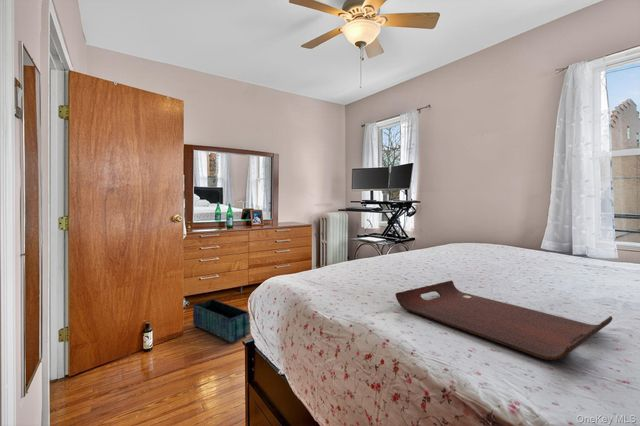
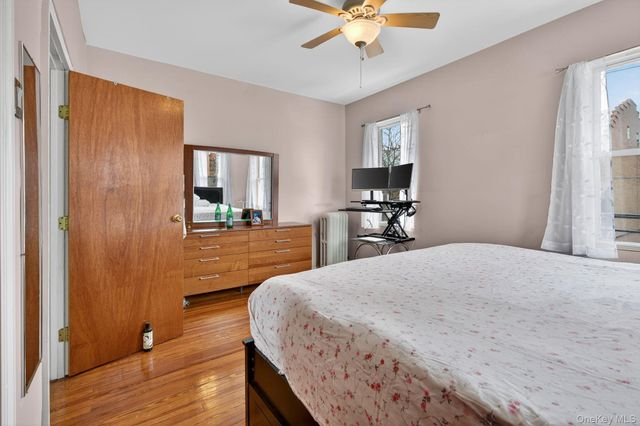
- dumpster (221, 320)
- serving tray (491, 310)
